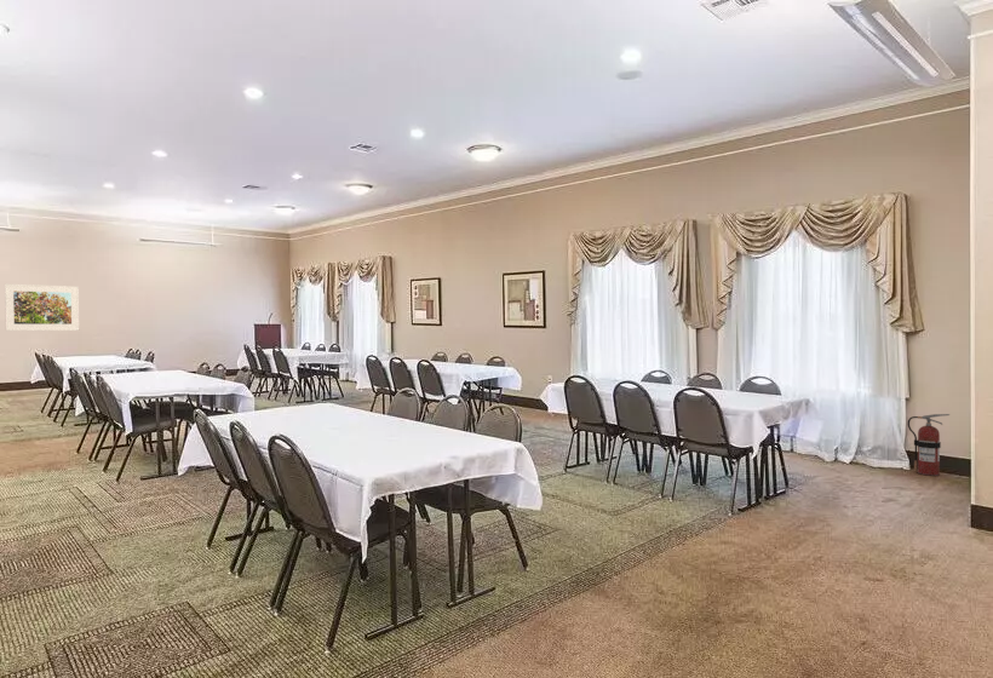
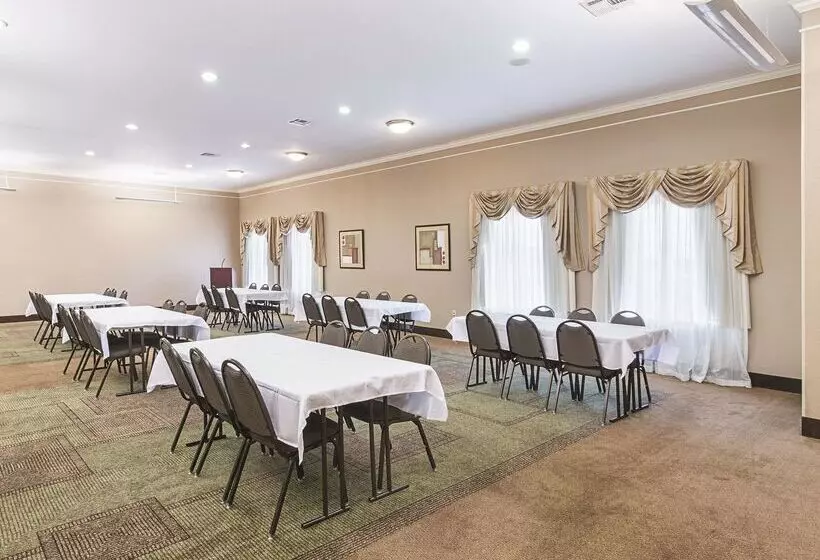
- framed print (42, 308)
- fire extinguisher (928, 442)
